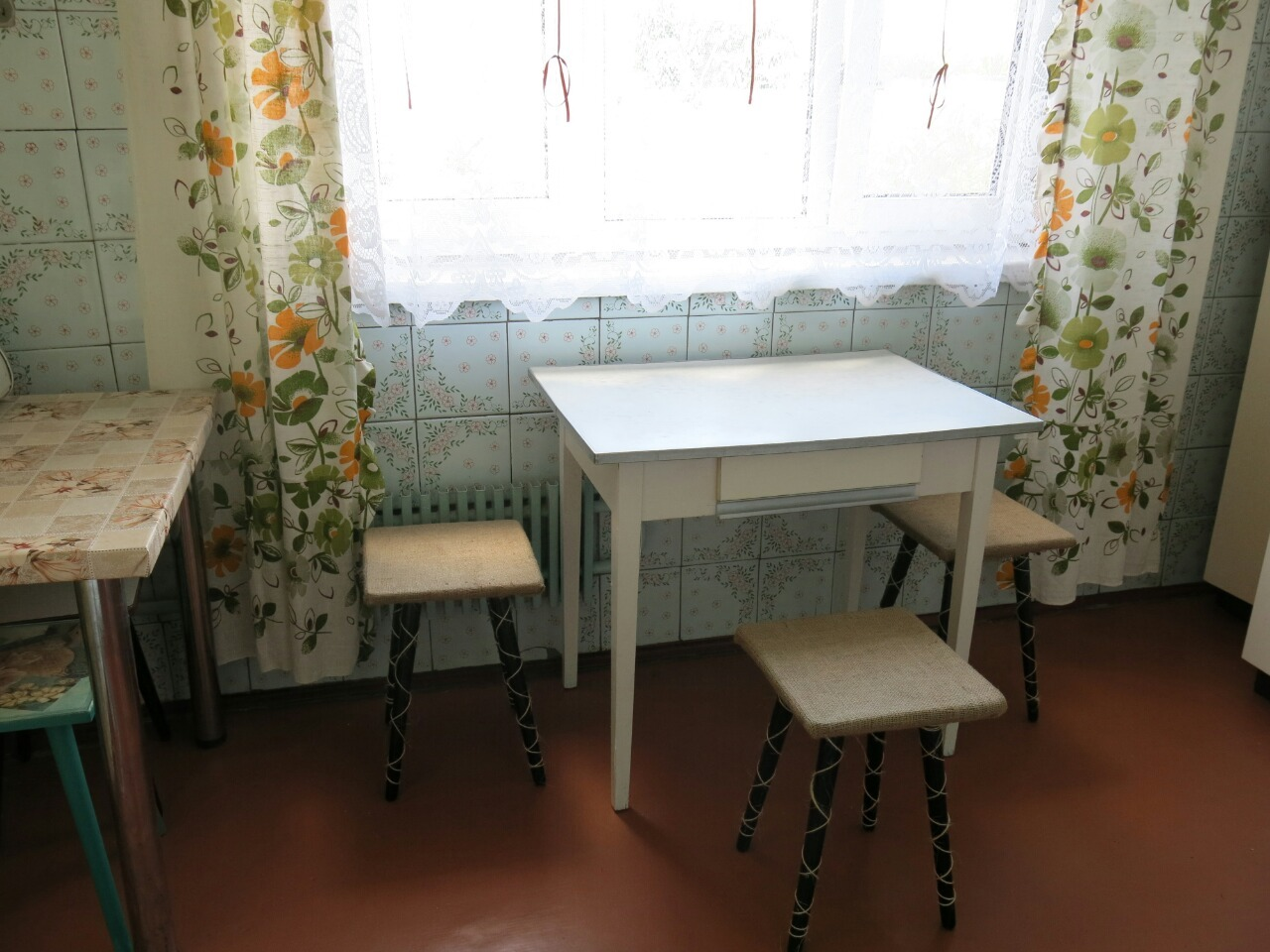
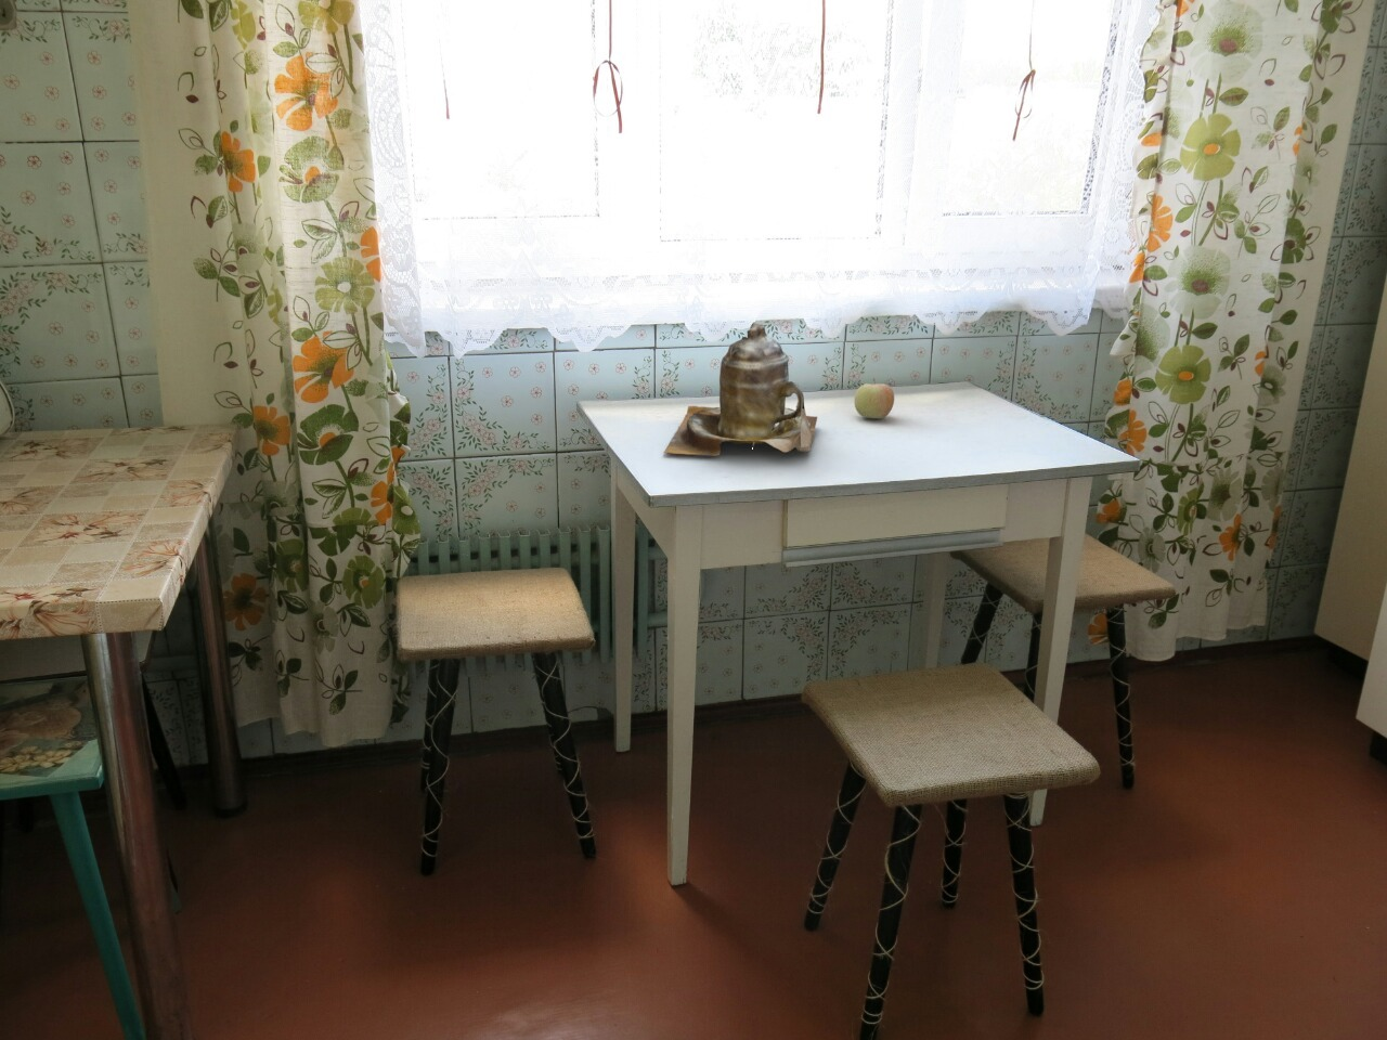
+ fruit (875, 398)
+ teapot (746, 381)
